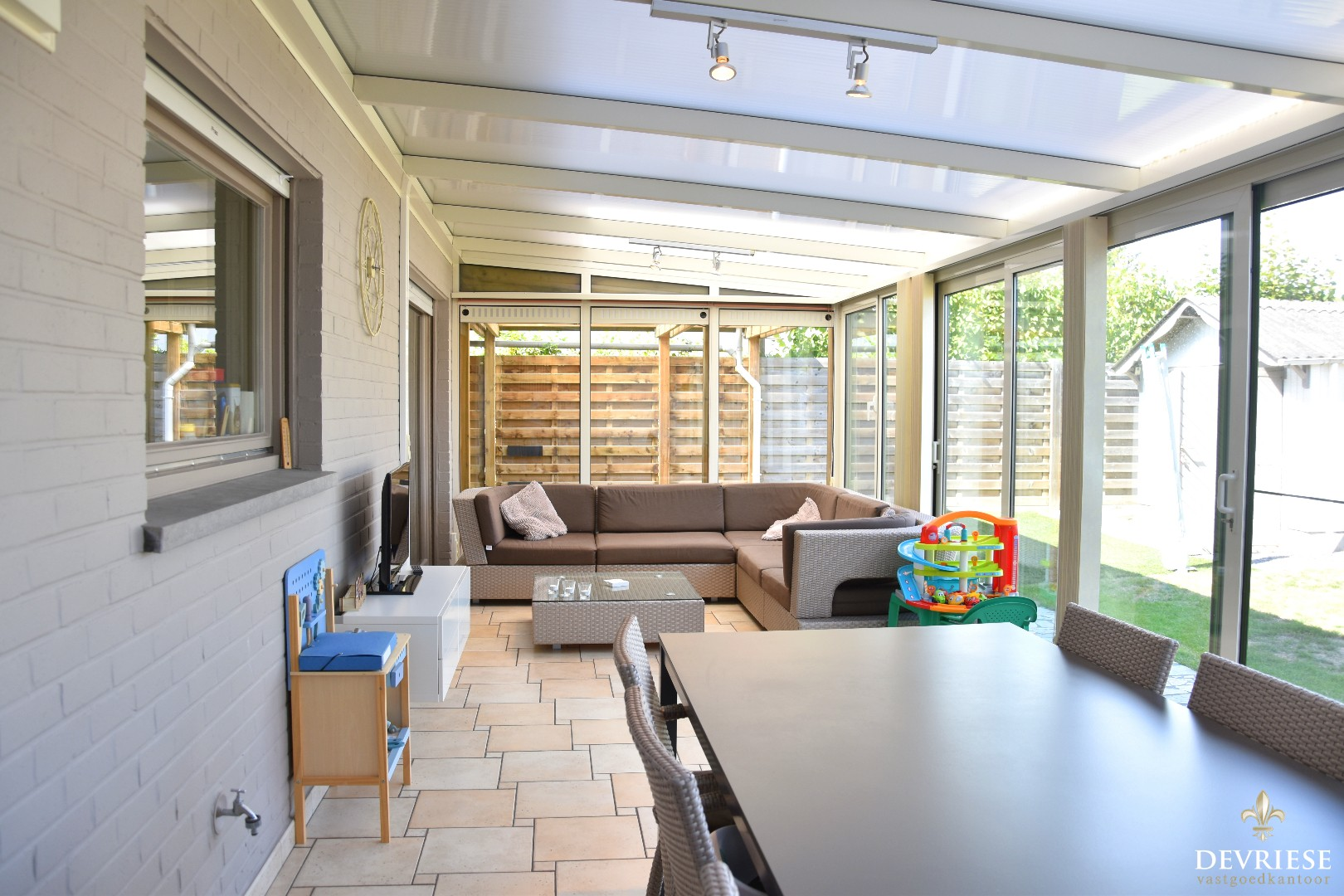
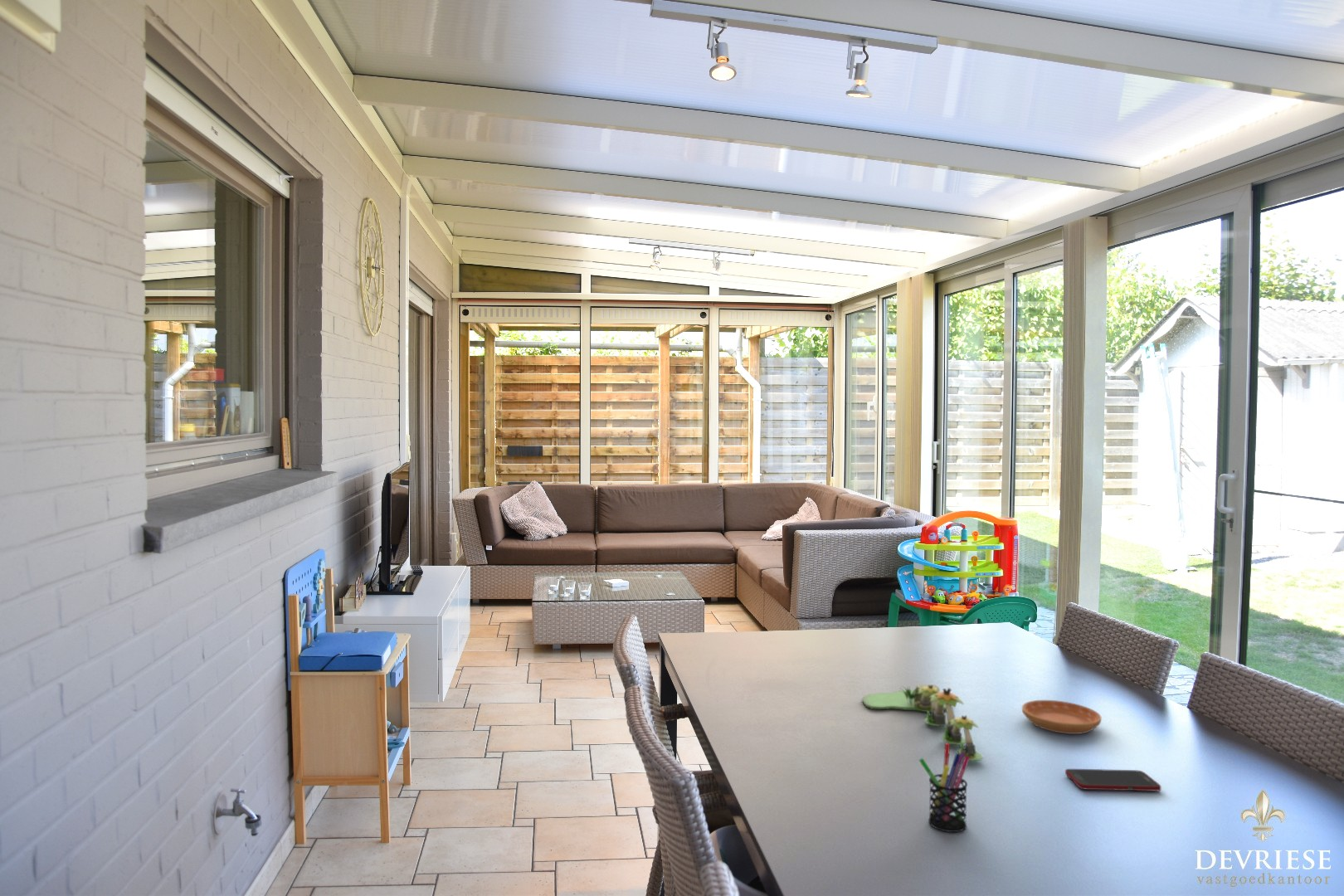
+ cell phone (1112, 780)
+ saucer (1060, 718)
+ pen holder (943, 785)
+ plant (926, 702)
